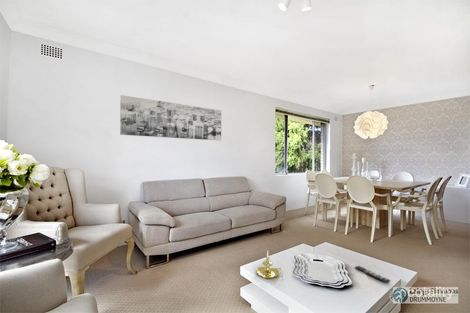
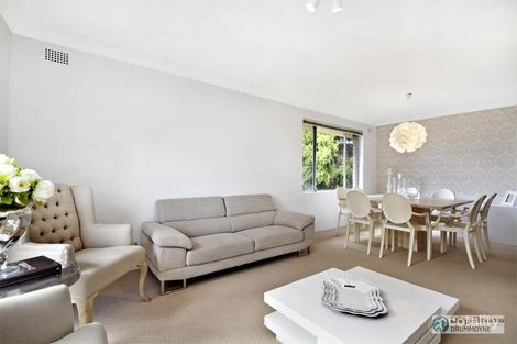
- candle holder (269, 262)
- remote control (371, 273)
- wall art (177, 121)
